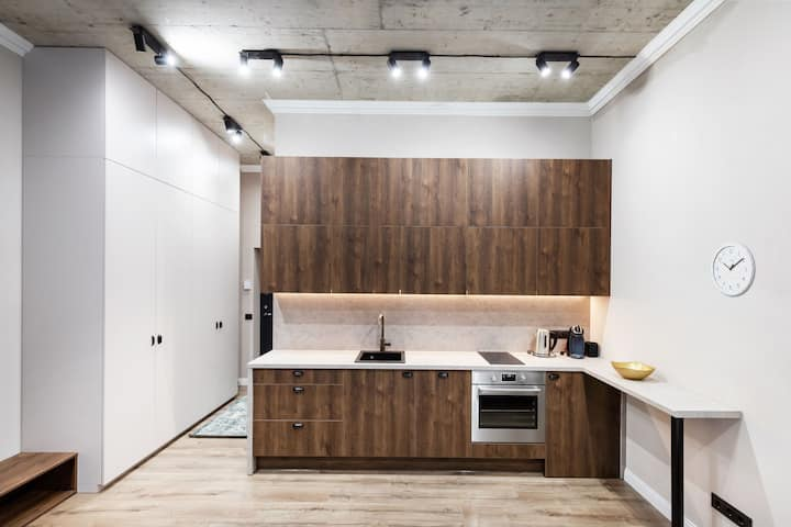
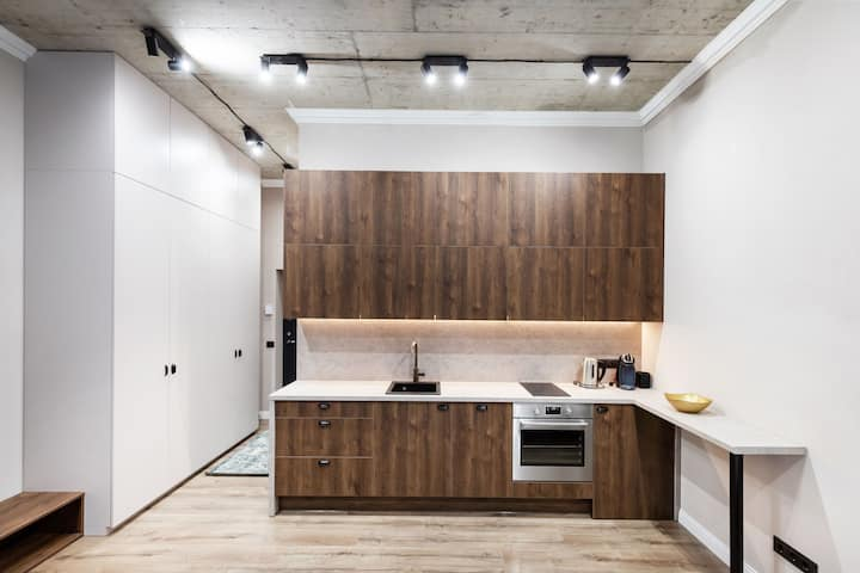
- wall clock (731, 269)
